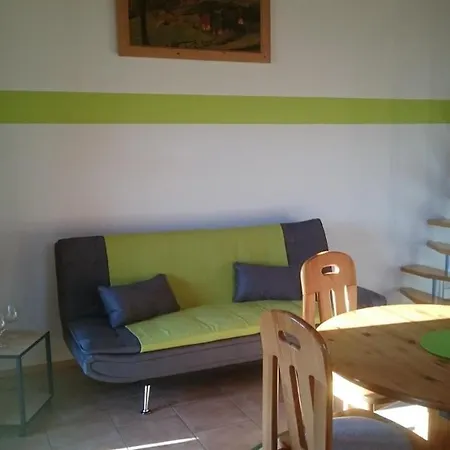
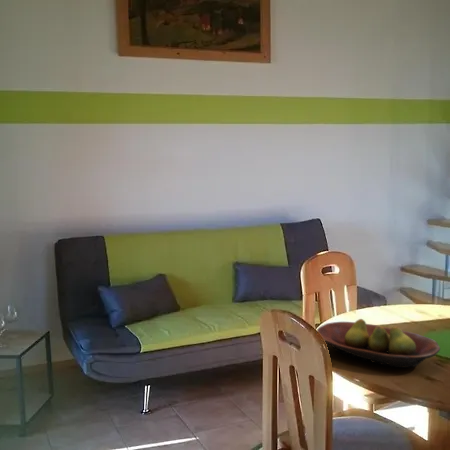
+ fruit bowl (375, 339)
